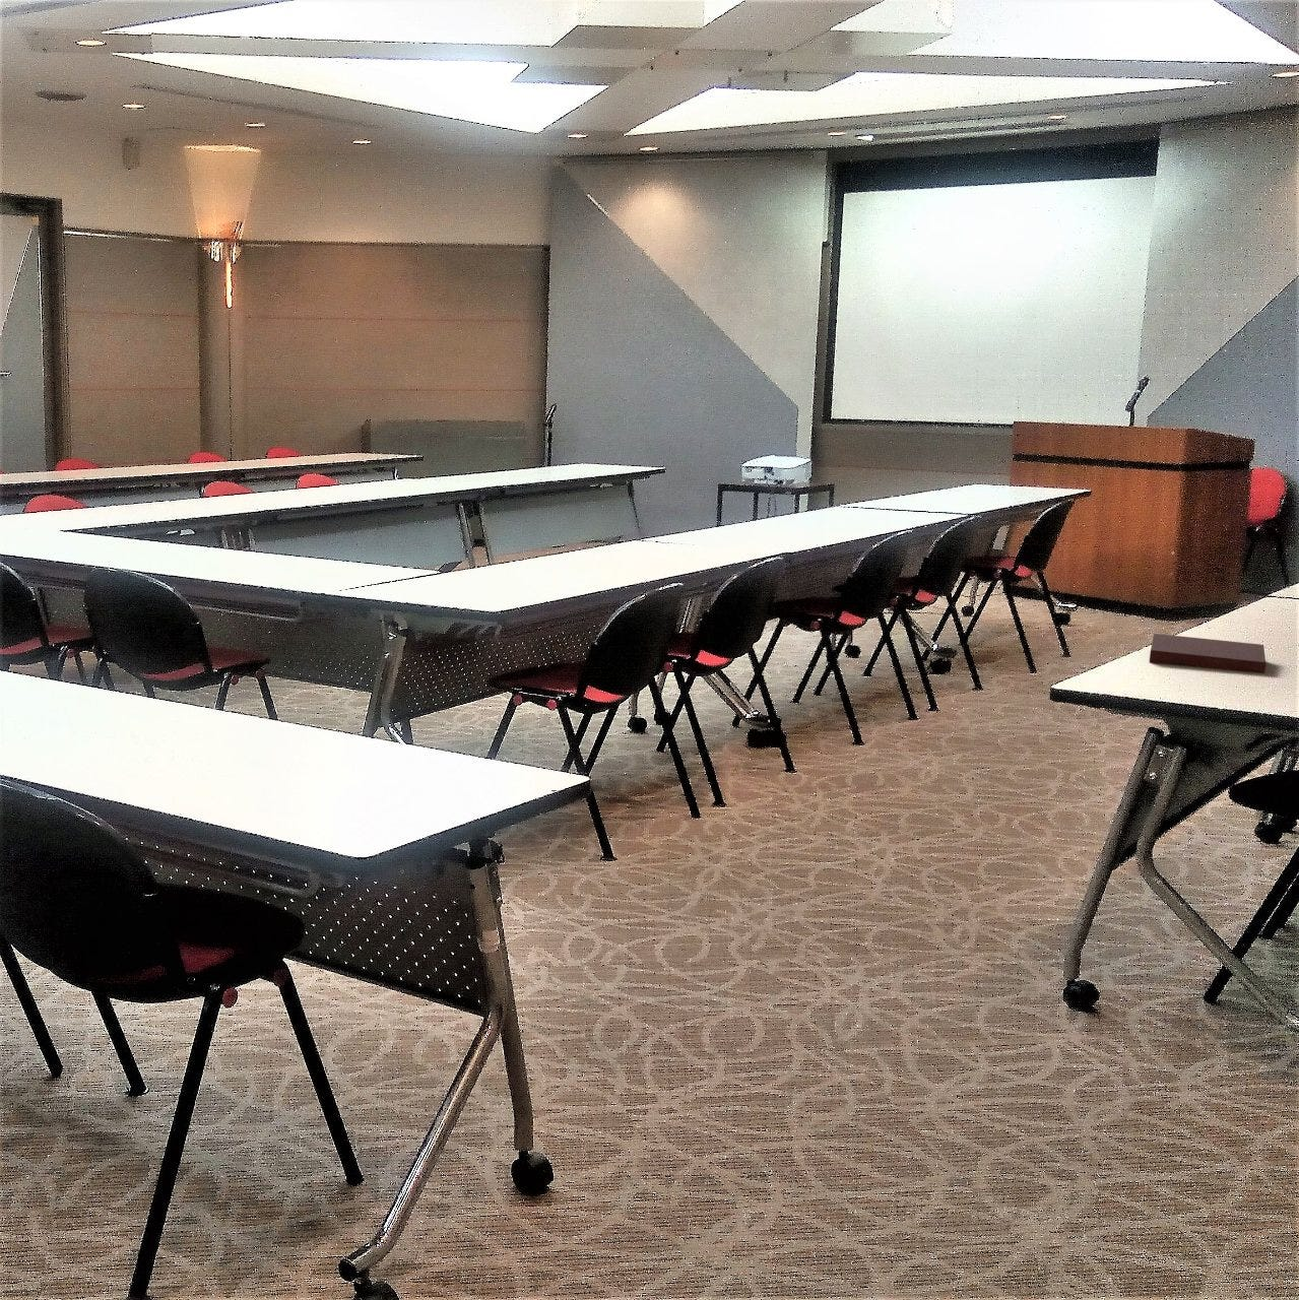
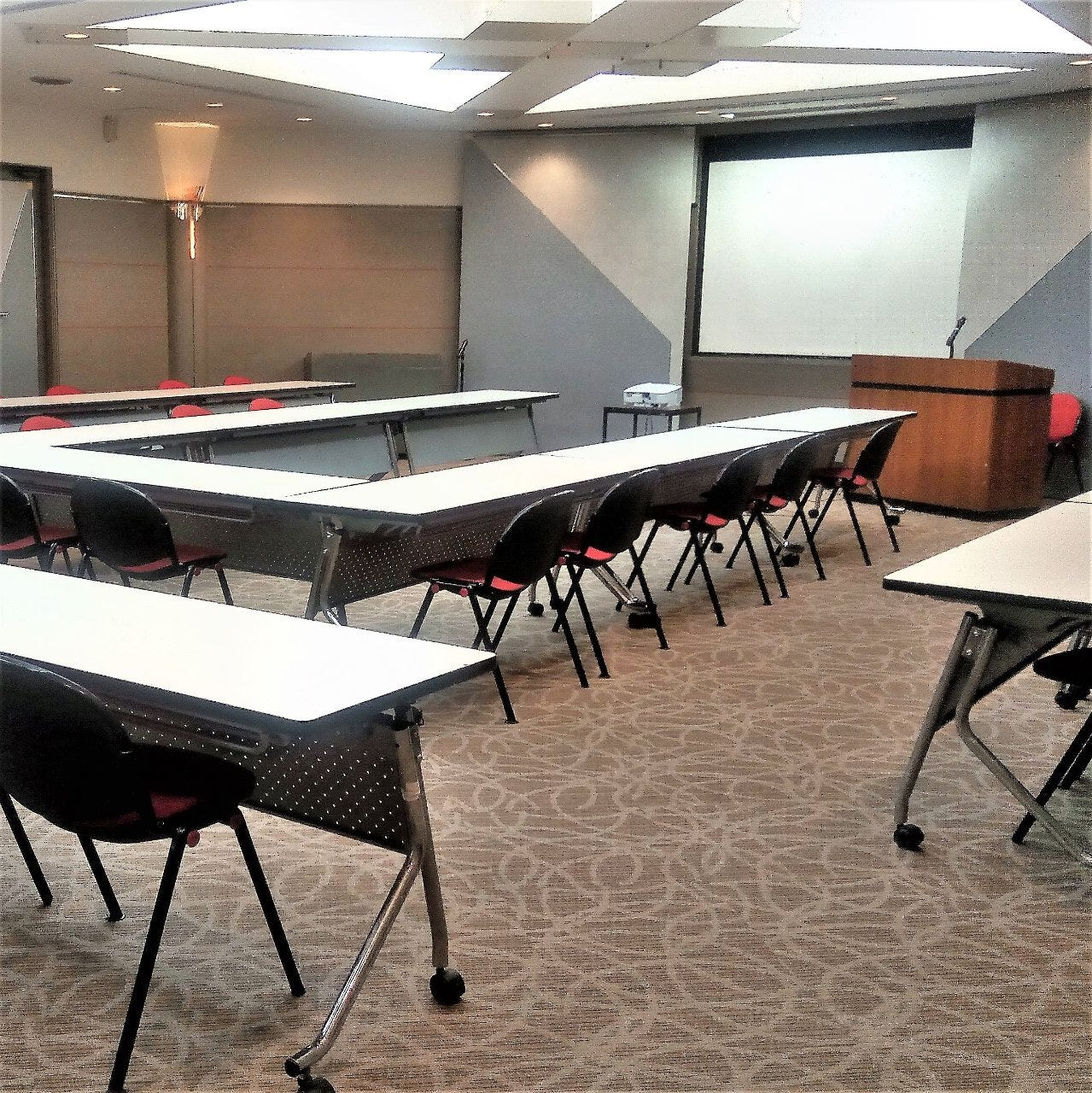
- notebook (1206, 653)
